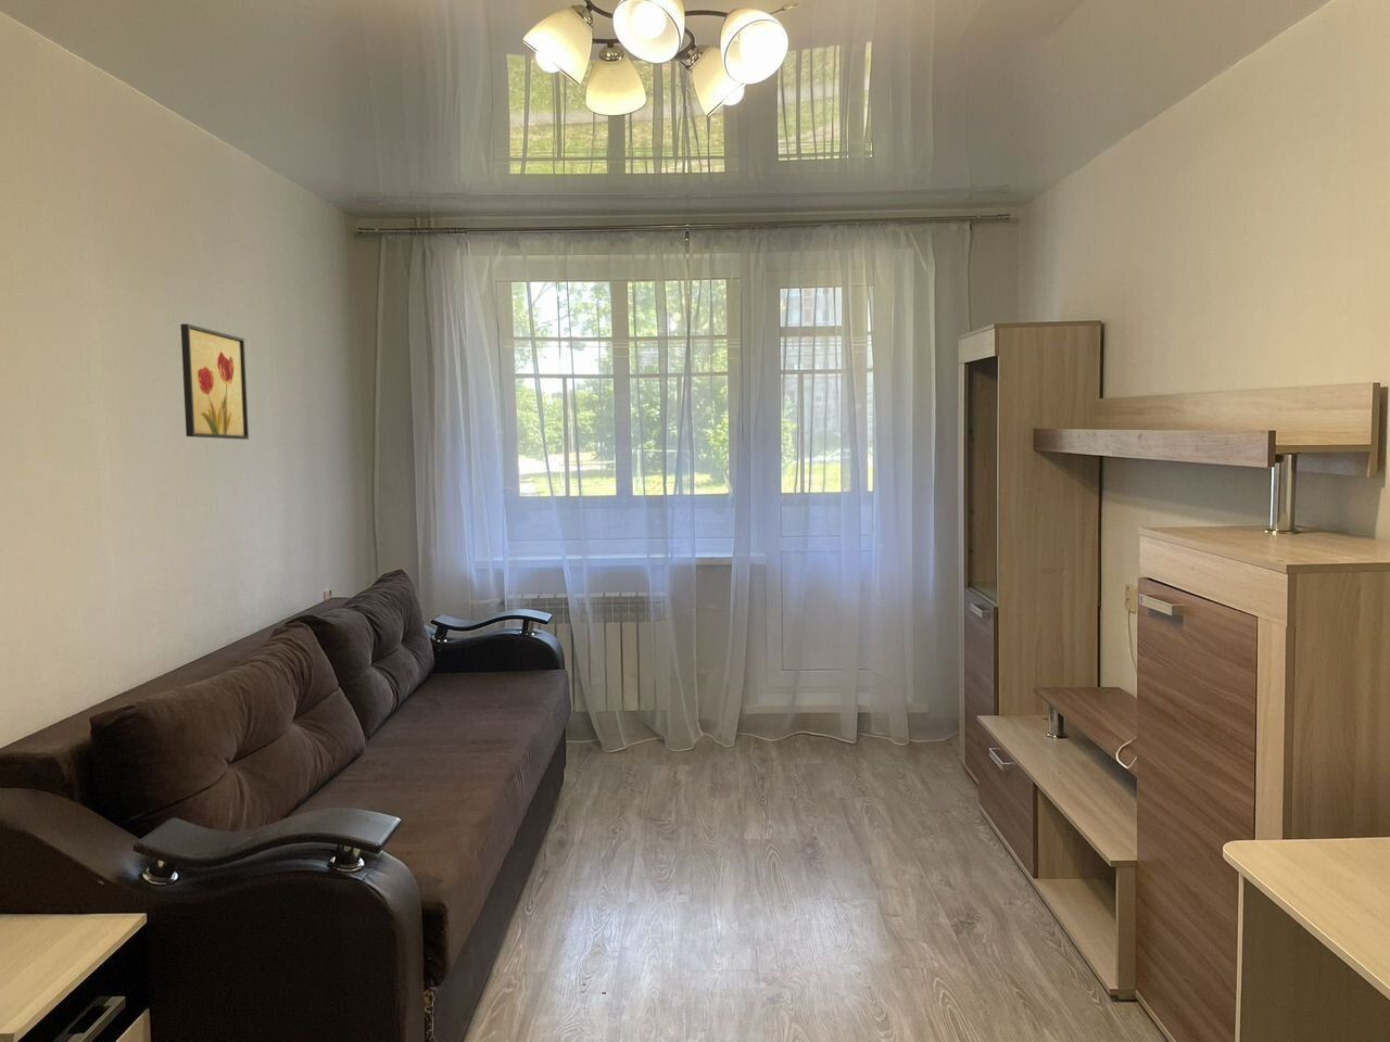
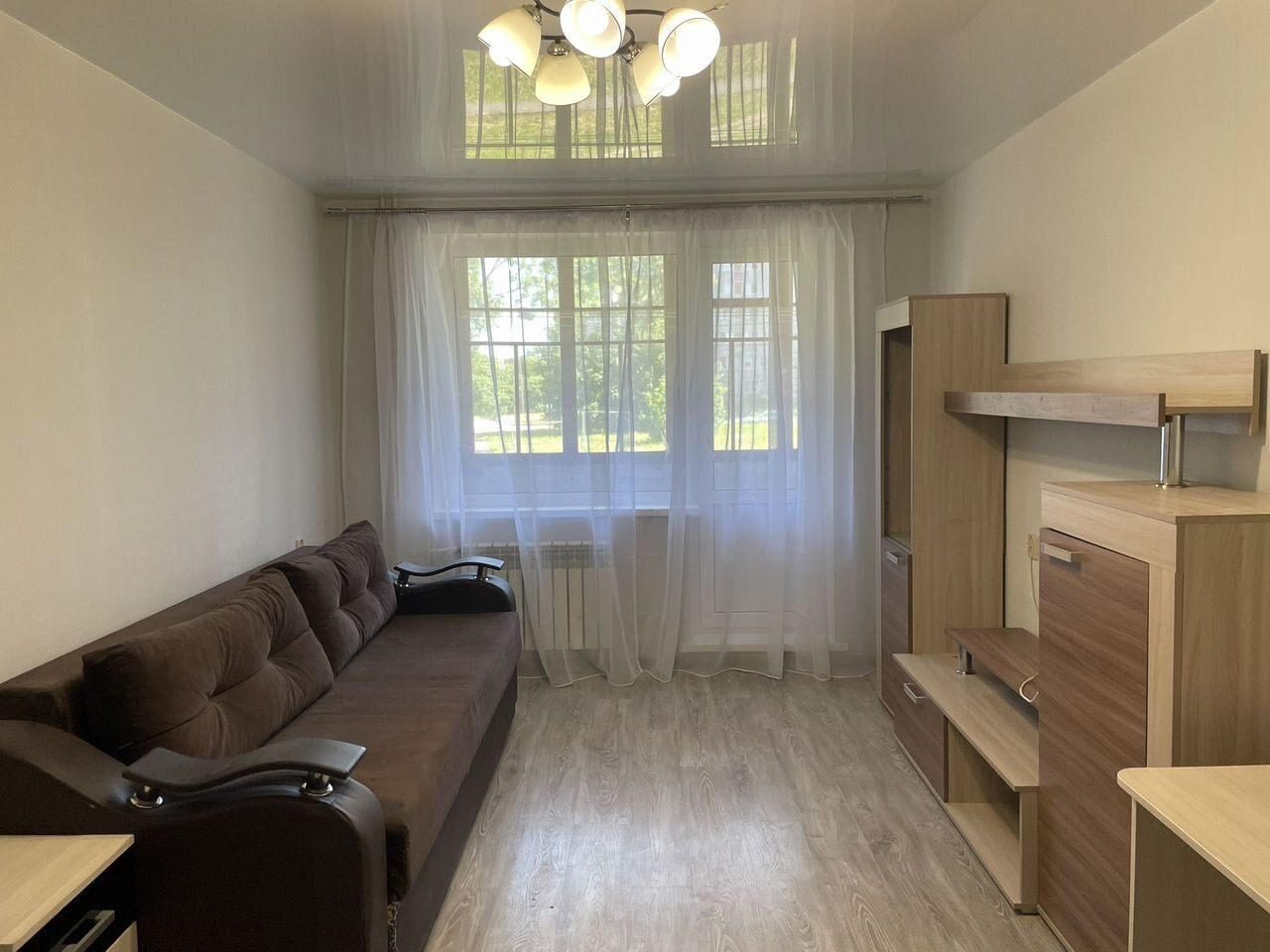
- wall art (213, 384)
